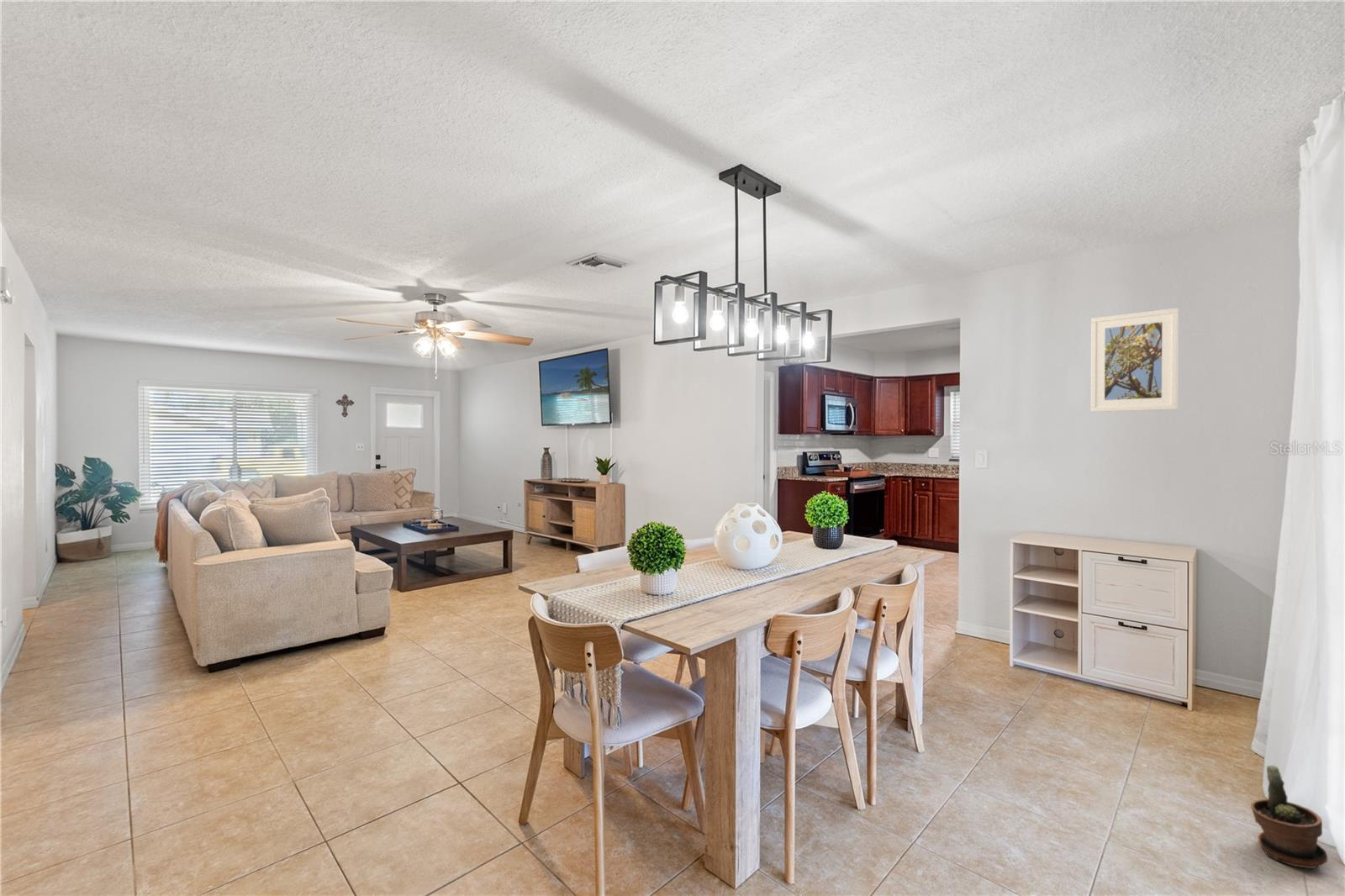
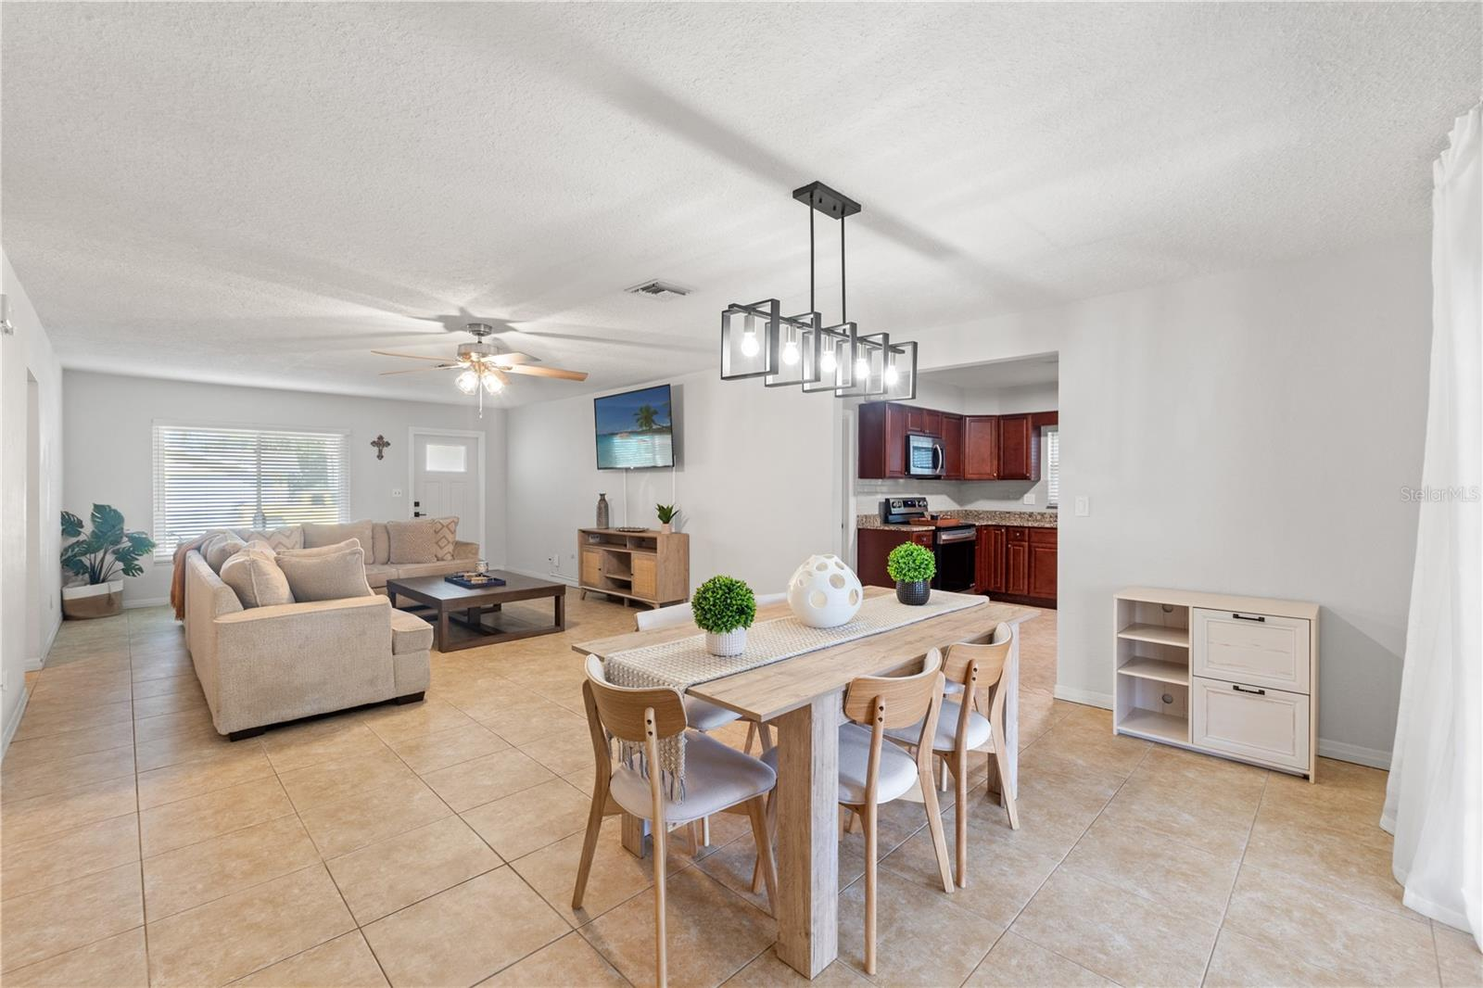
- potted plant (1288, 815)
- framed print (1132, 362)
